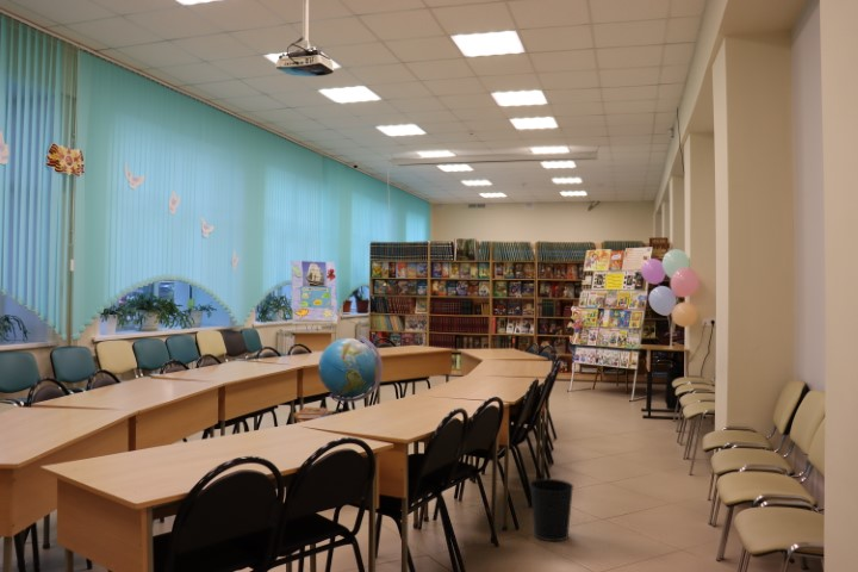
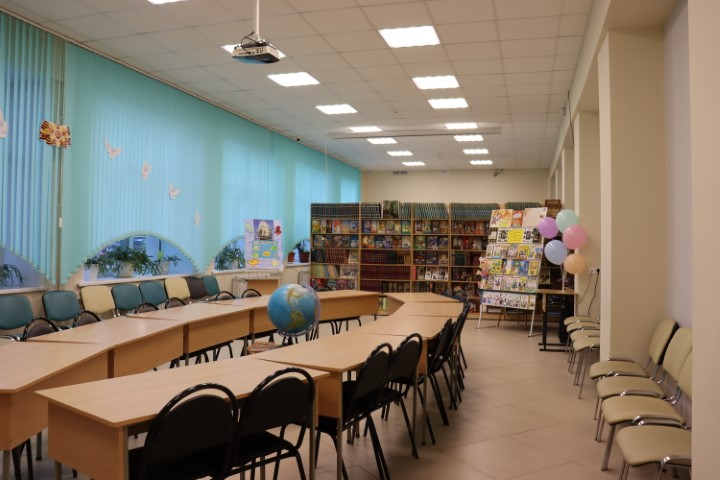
- wastebasket (551, 510)
